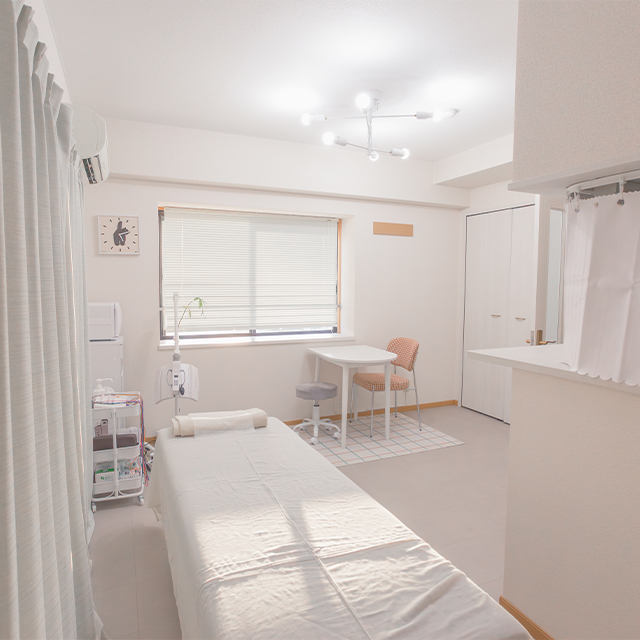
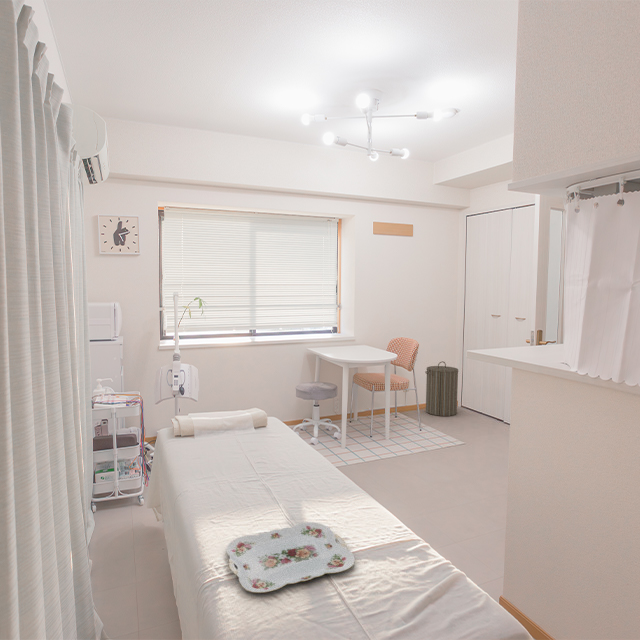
+ laundry hamper (441, 386)
+ serving tray (289, 554)
